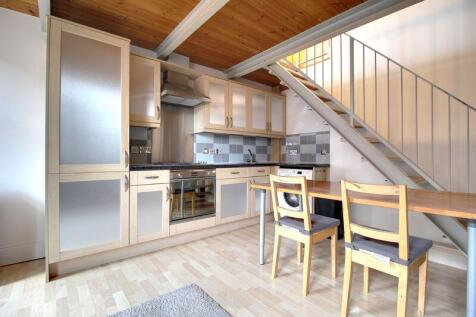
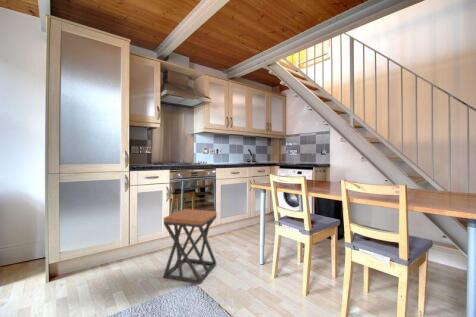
+ stool (191, 242)
